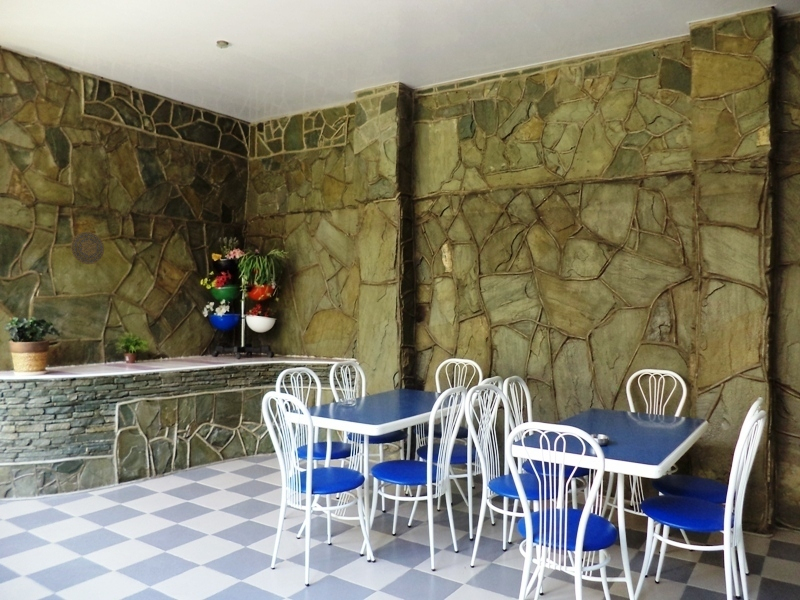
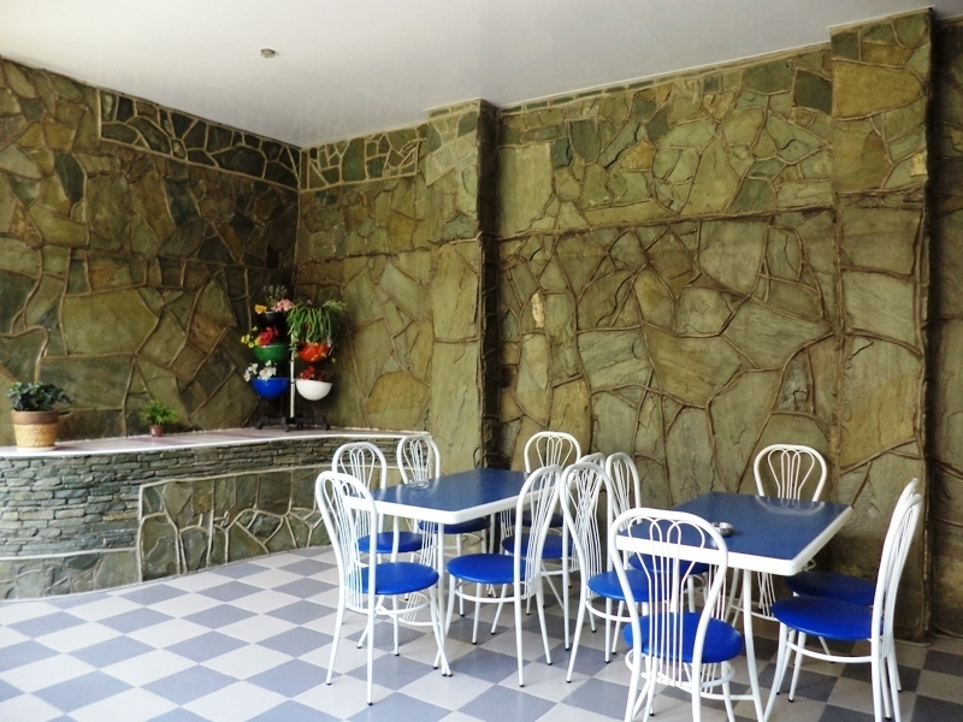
- decorative plate (88, 248)
